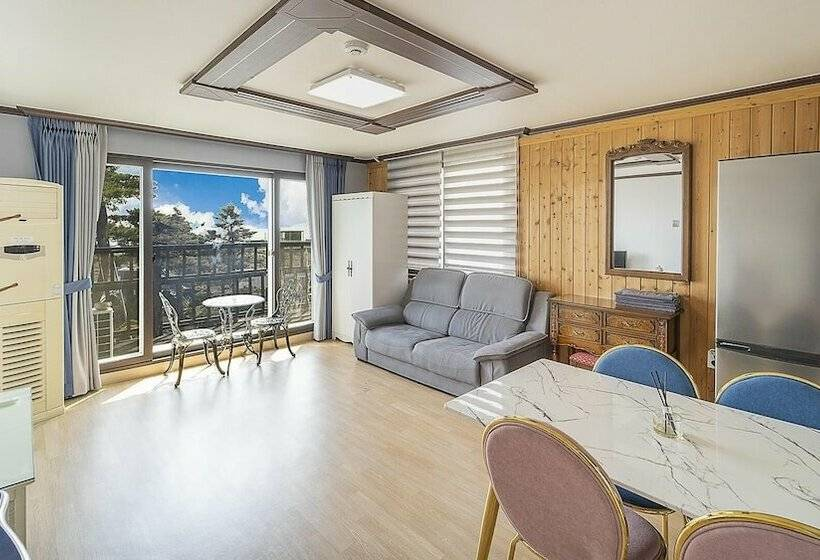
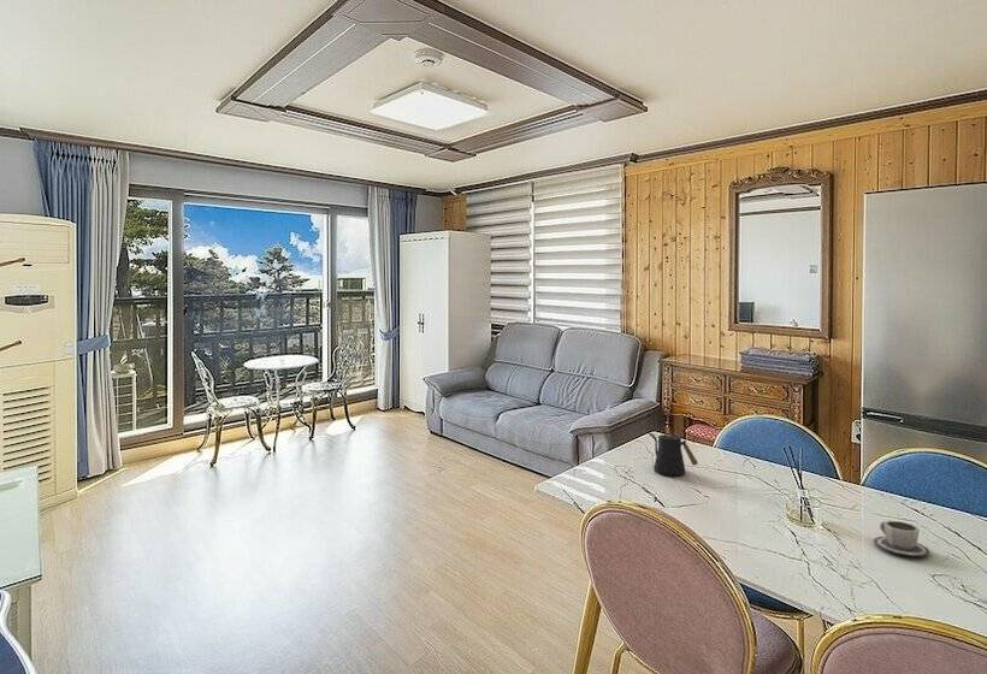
+ kettle (670, 454)
+ cup (900, 537)
